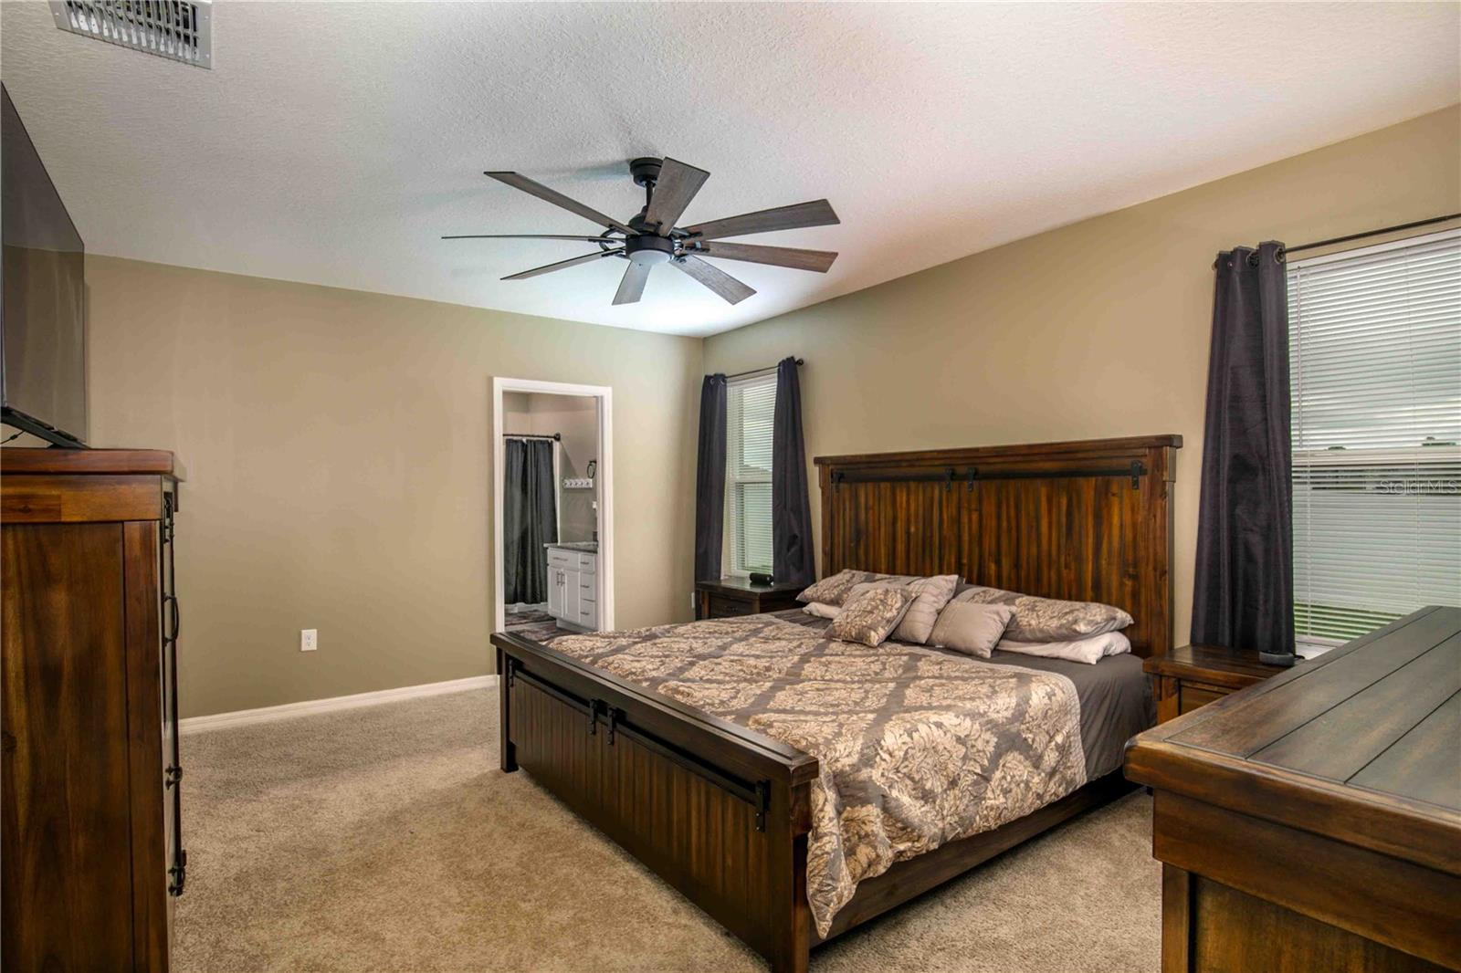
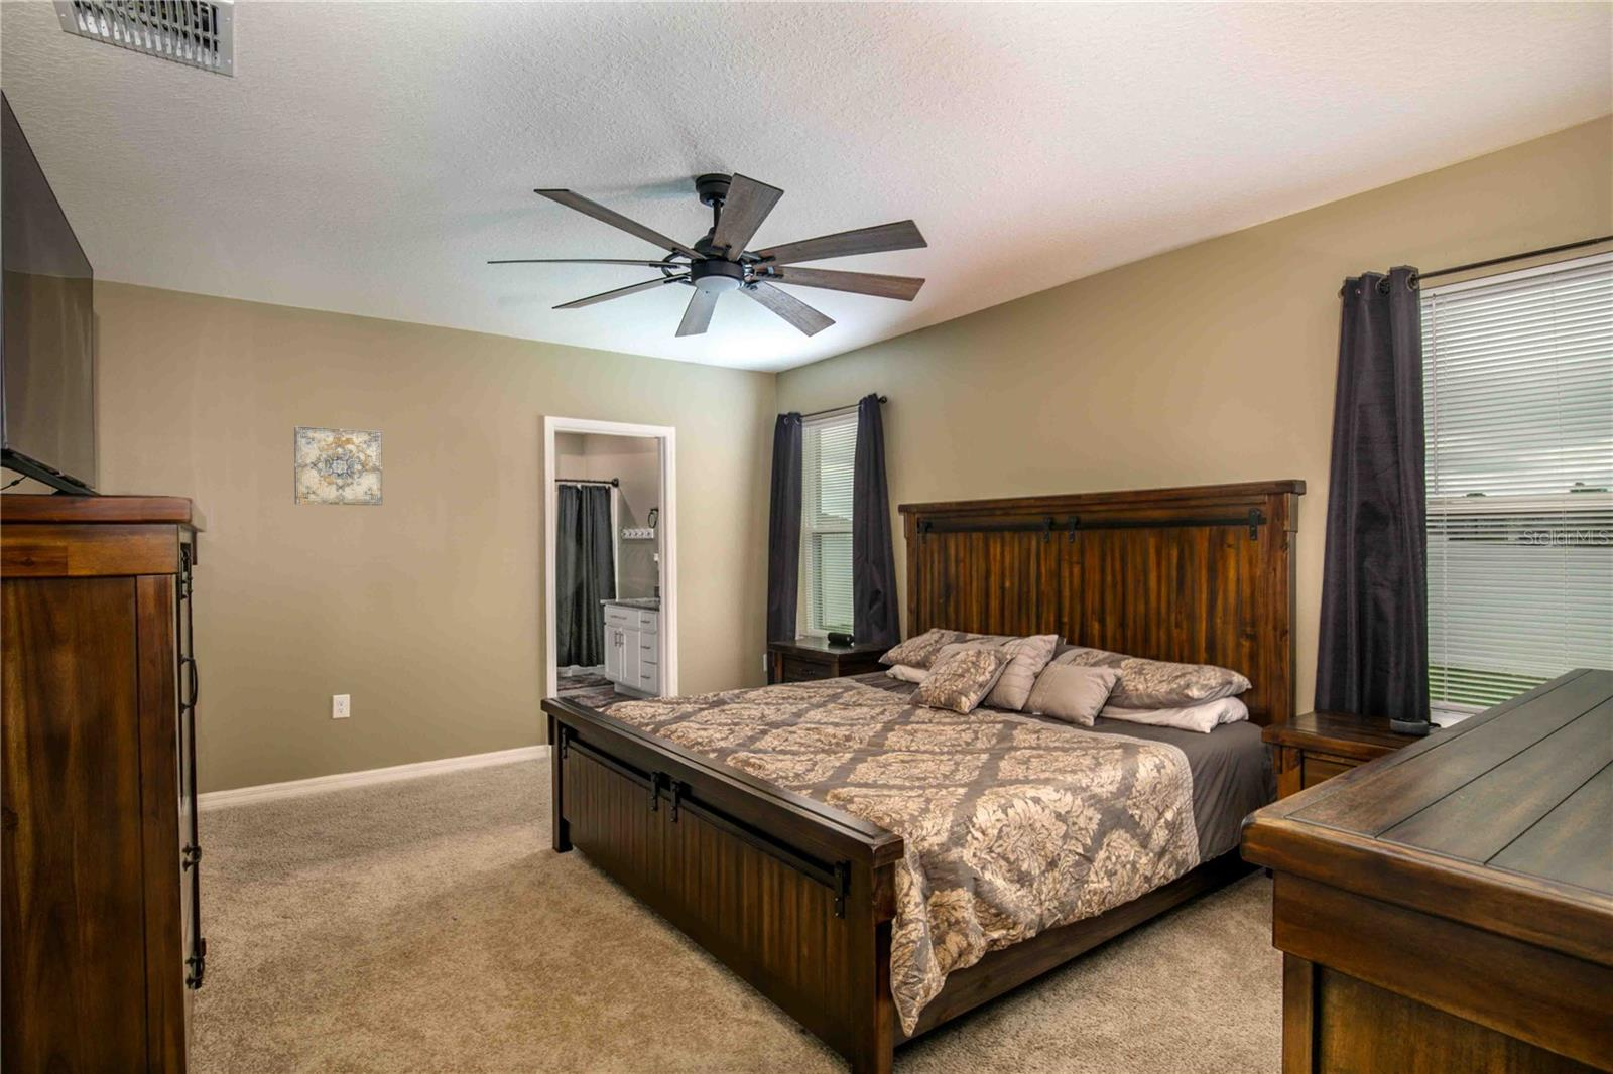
+ wall art (338, 466)
